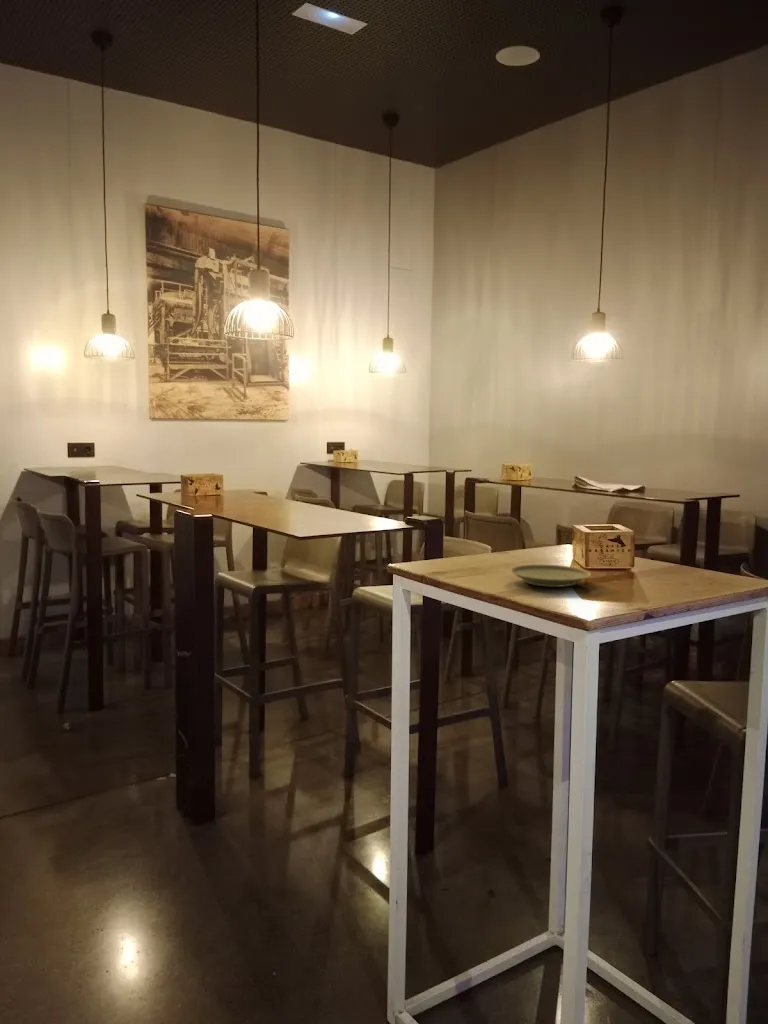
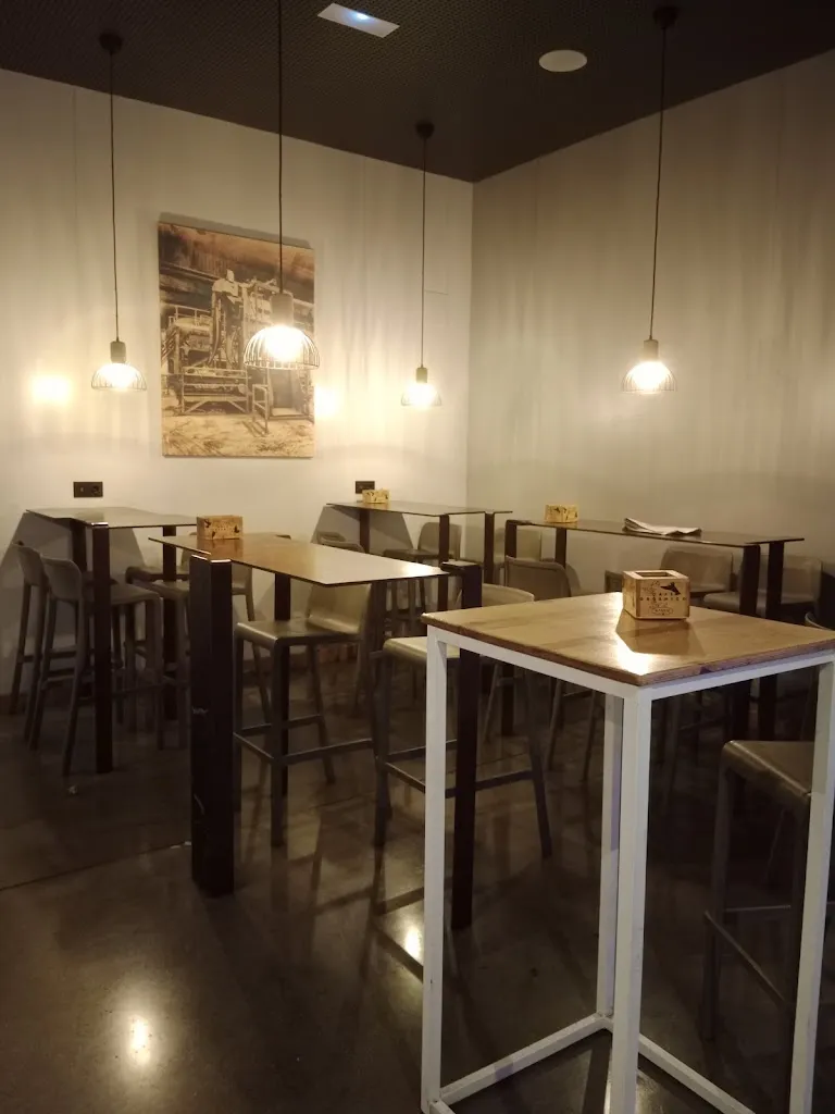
- plate (549, 576)
